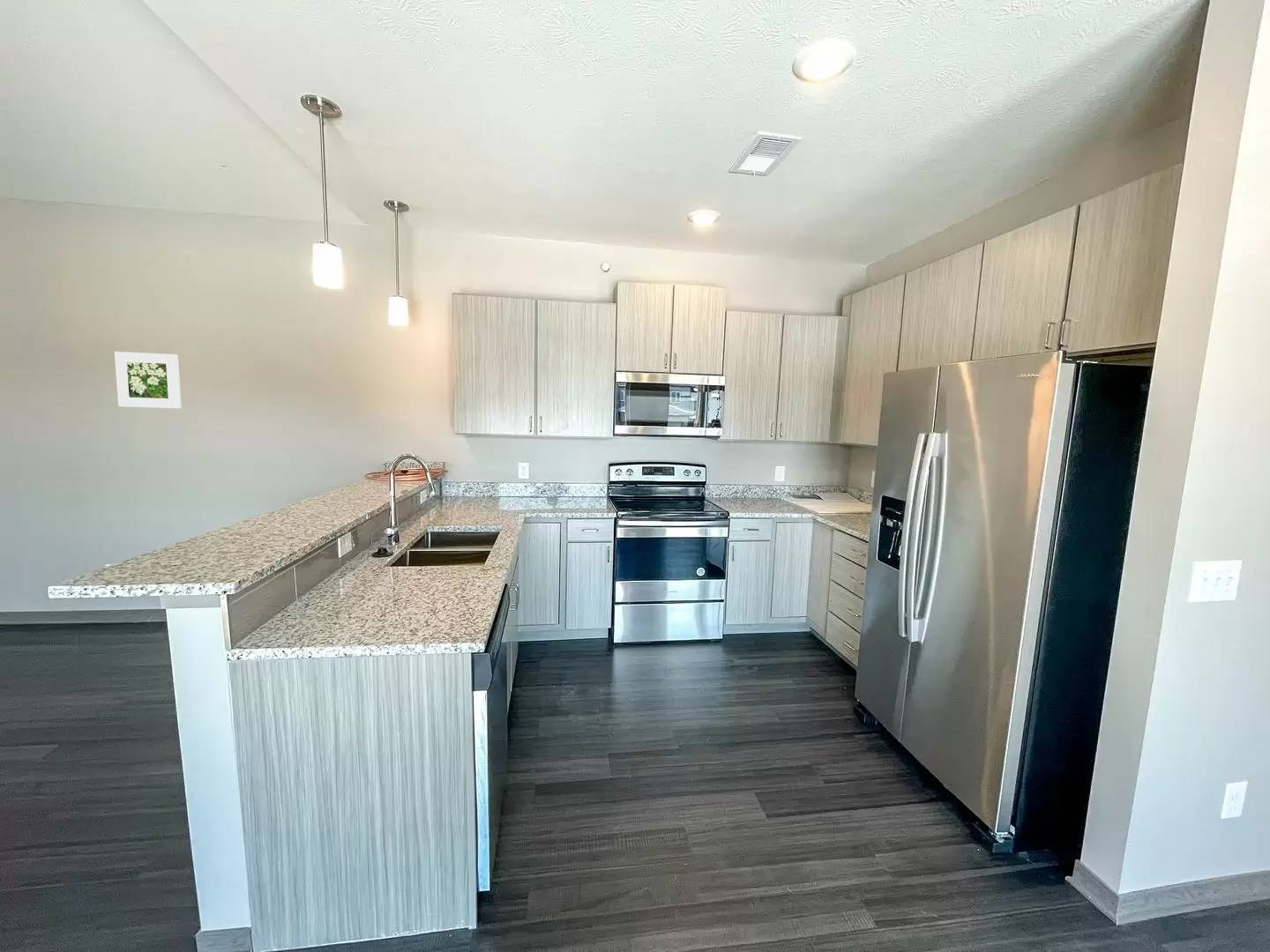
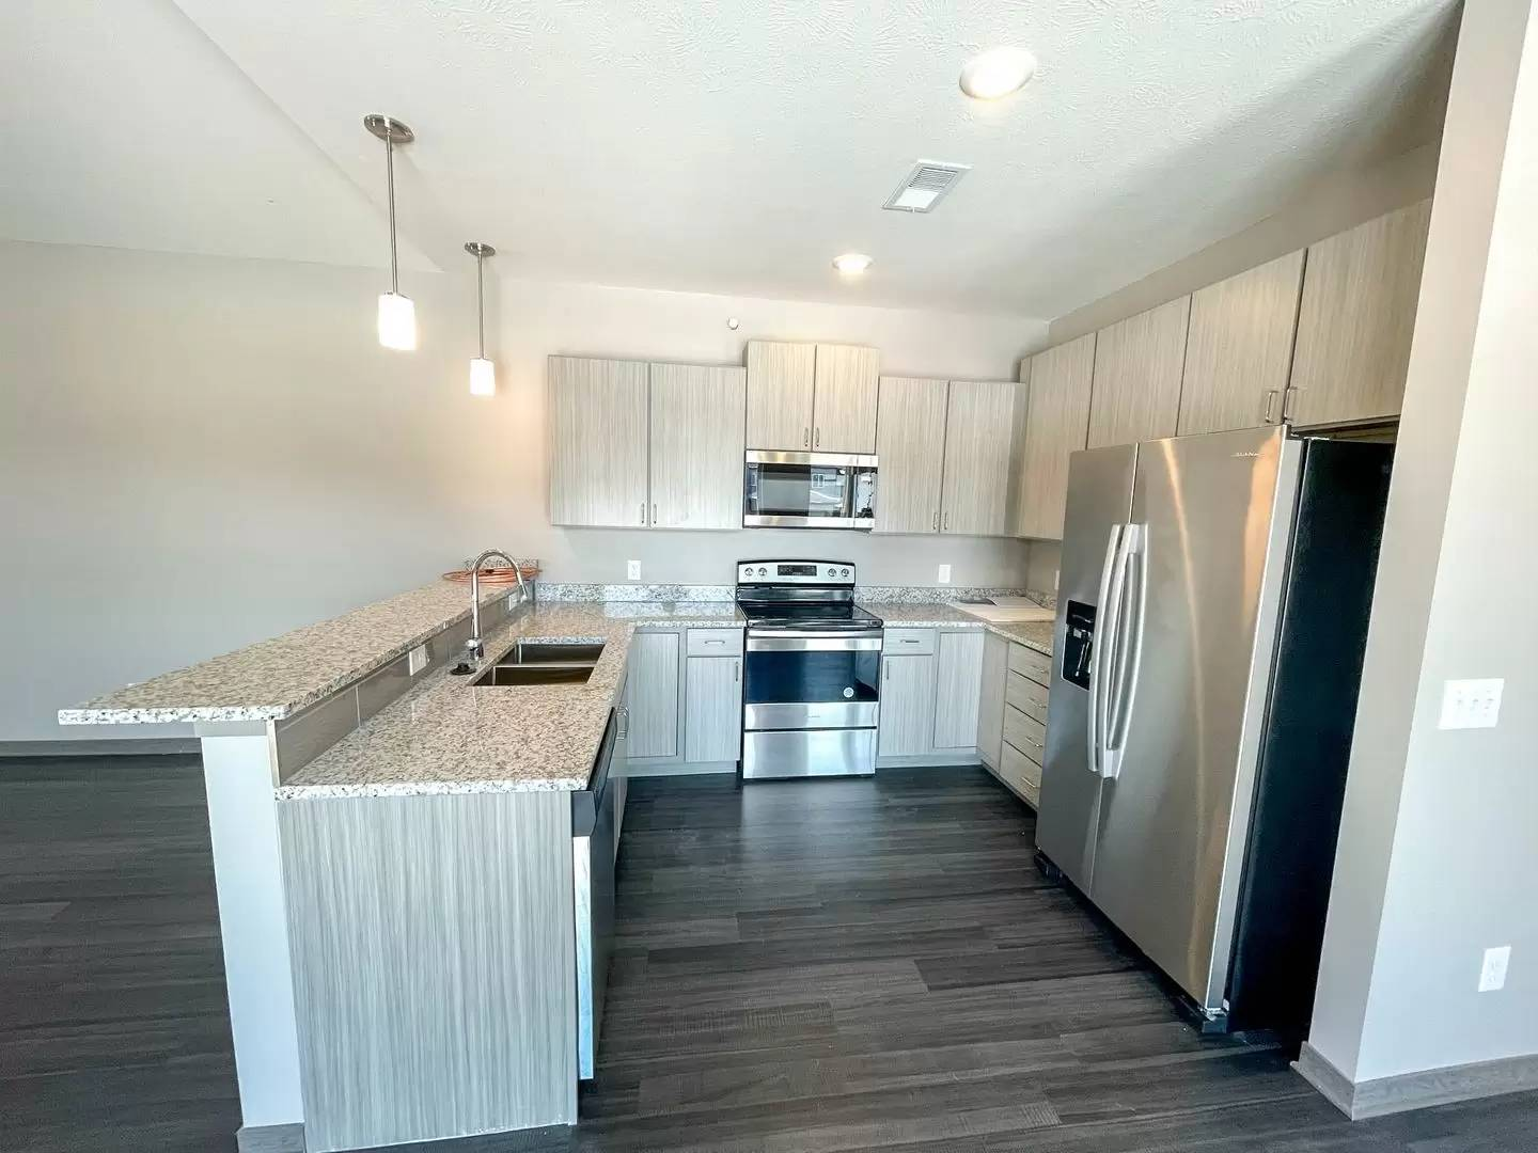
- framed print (148, 380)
